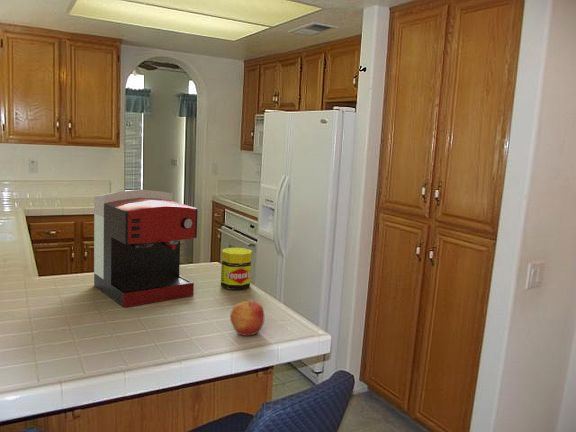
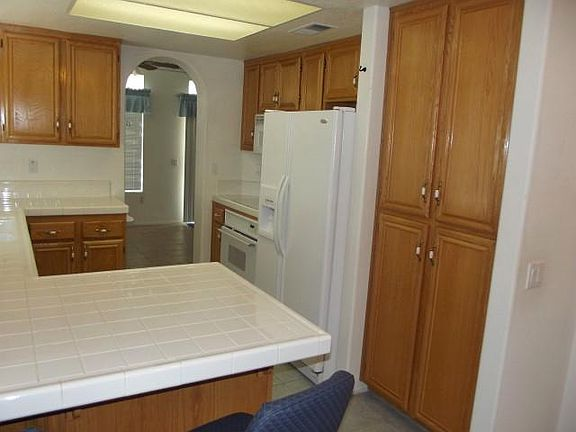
- apple (247, 315)
- coffee maker (149, 243)
- jar (236, 268)
